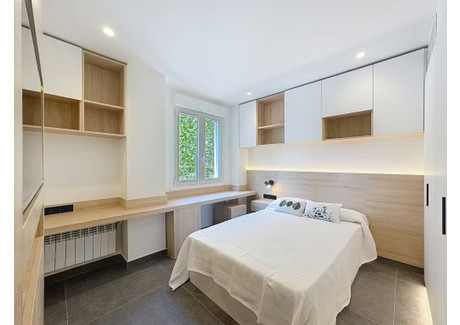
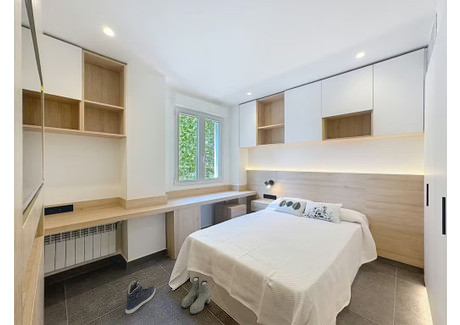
+ sneaker (141, 289)
+ boots (196, 293)
